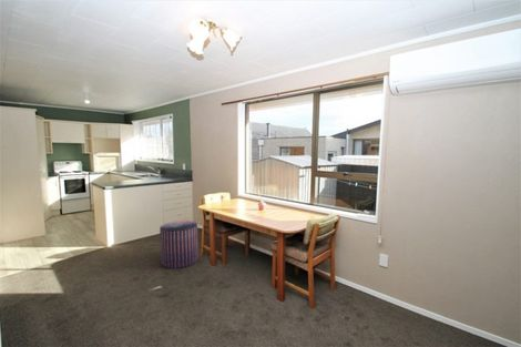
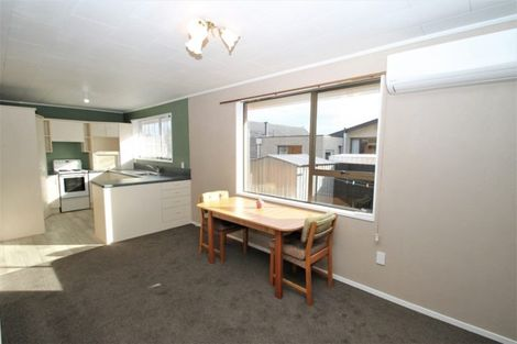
- pouf (178, 243)
